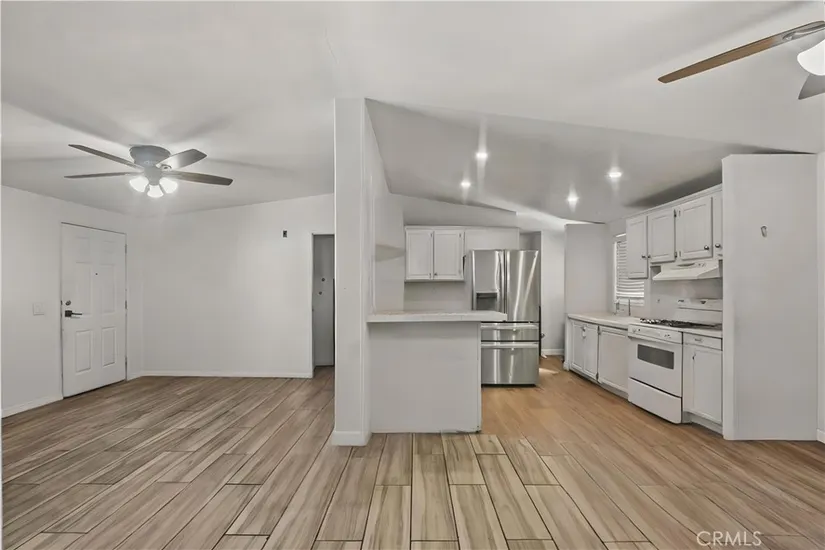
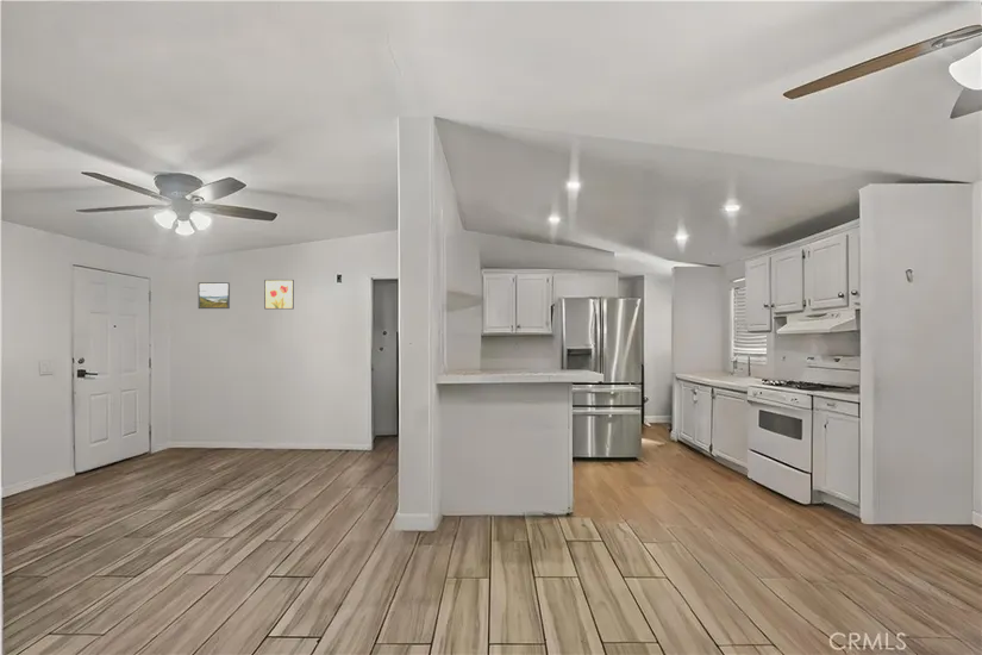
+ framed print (213, 295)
+ wall art (279, 294)
